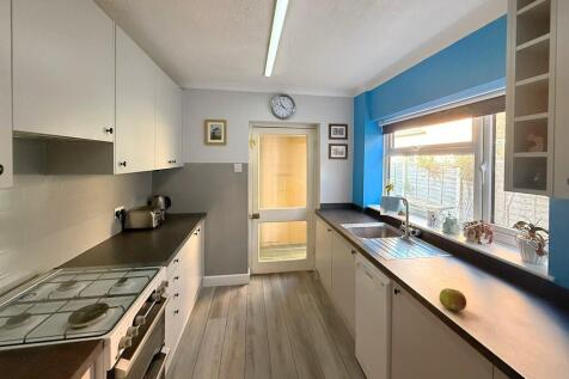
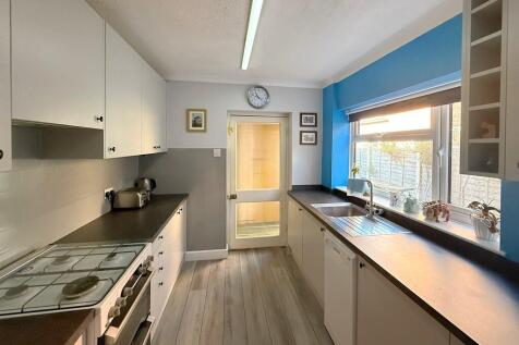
- fruit (452, 299)
